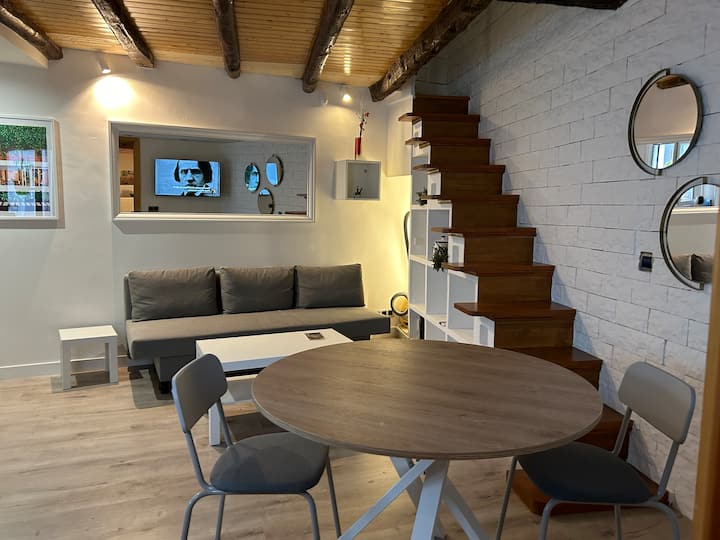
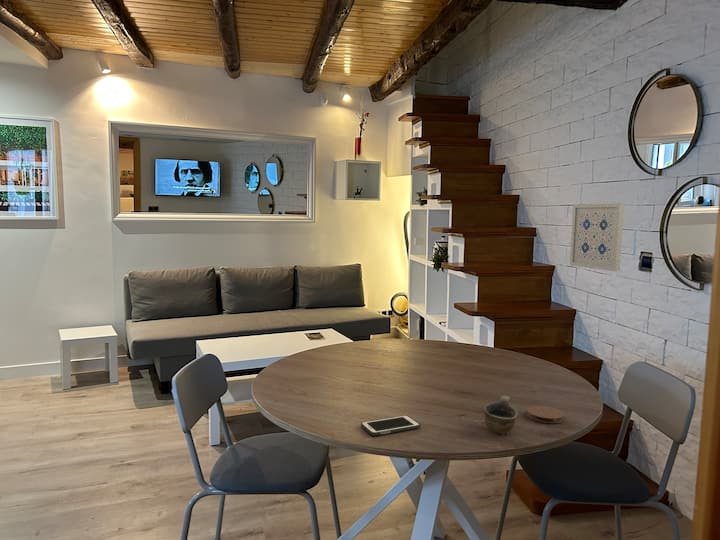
+ wall art (595, 236)
+ coaster (545, 414)
+ cup (502, 415)
+ cell phone (390, 425)
